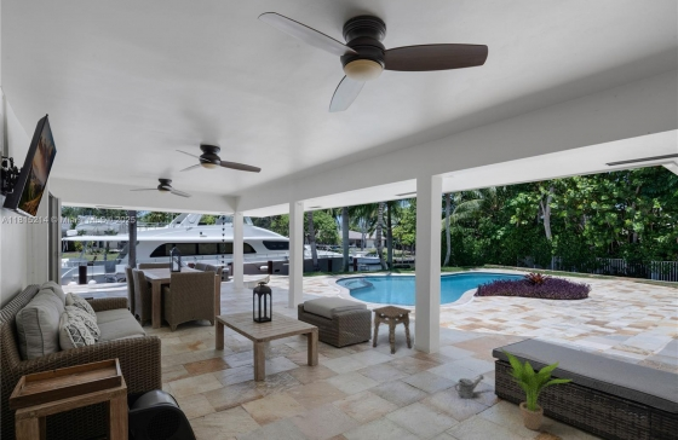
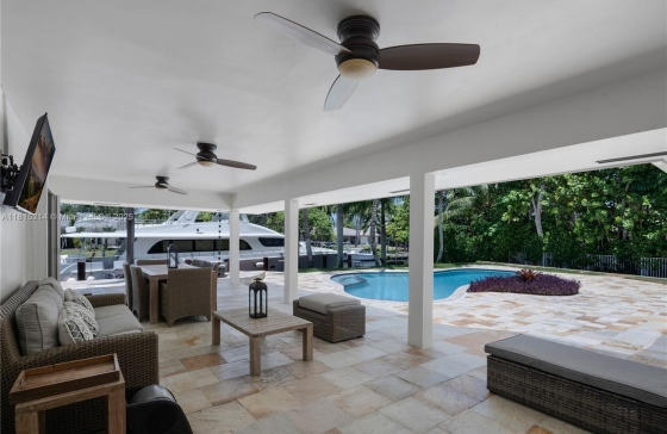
- side table (391, 328)
- watering can (469, 386)
- potted plant (530, 390)
